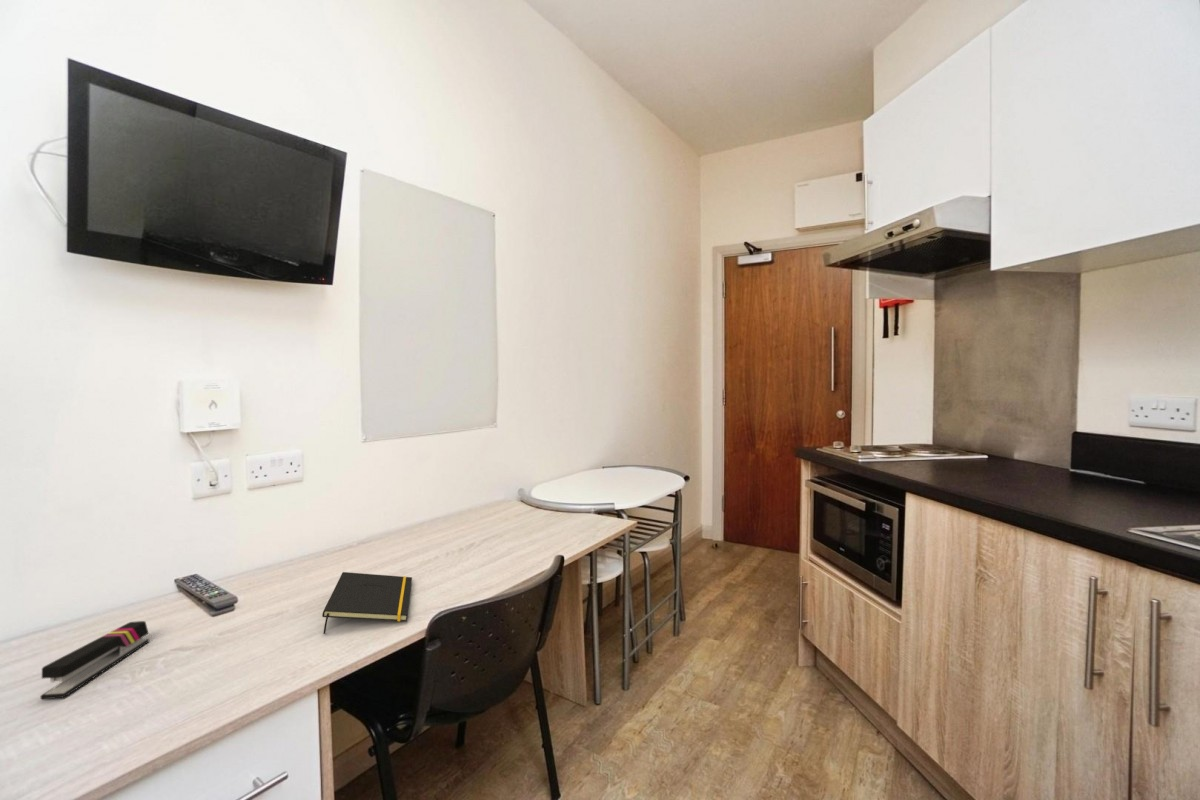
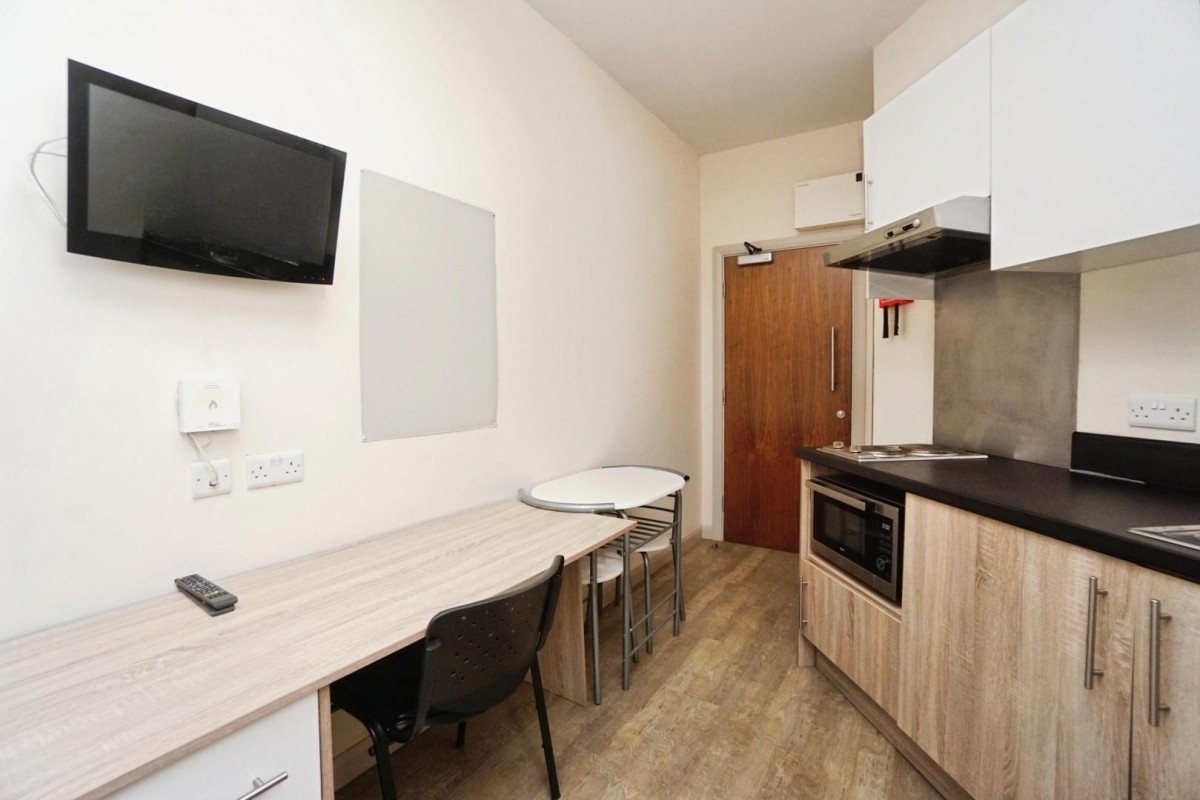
- notepad (372, 594)
- stapler (100, 653)
